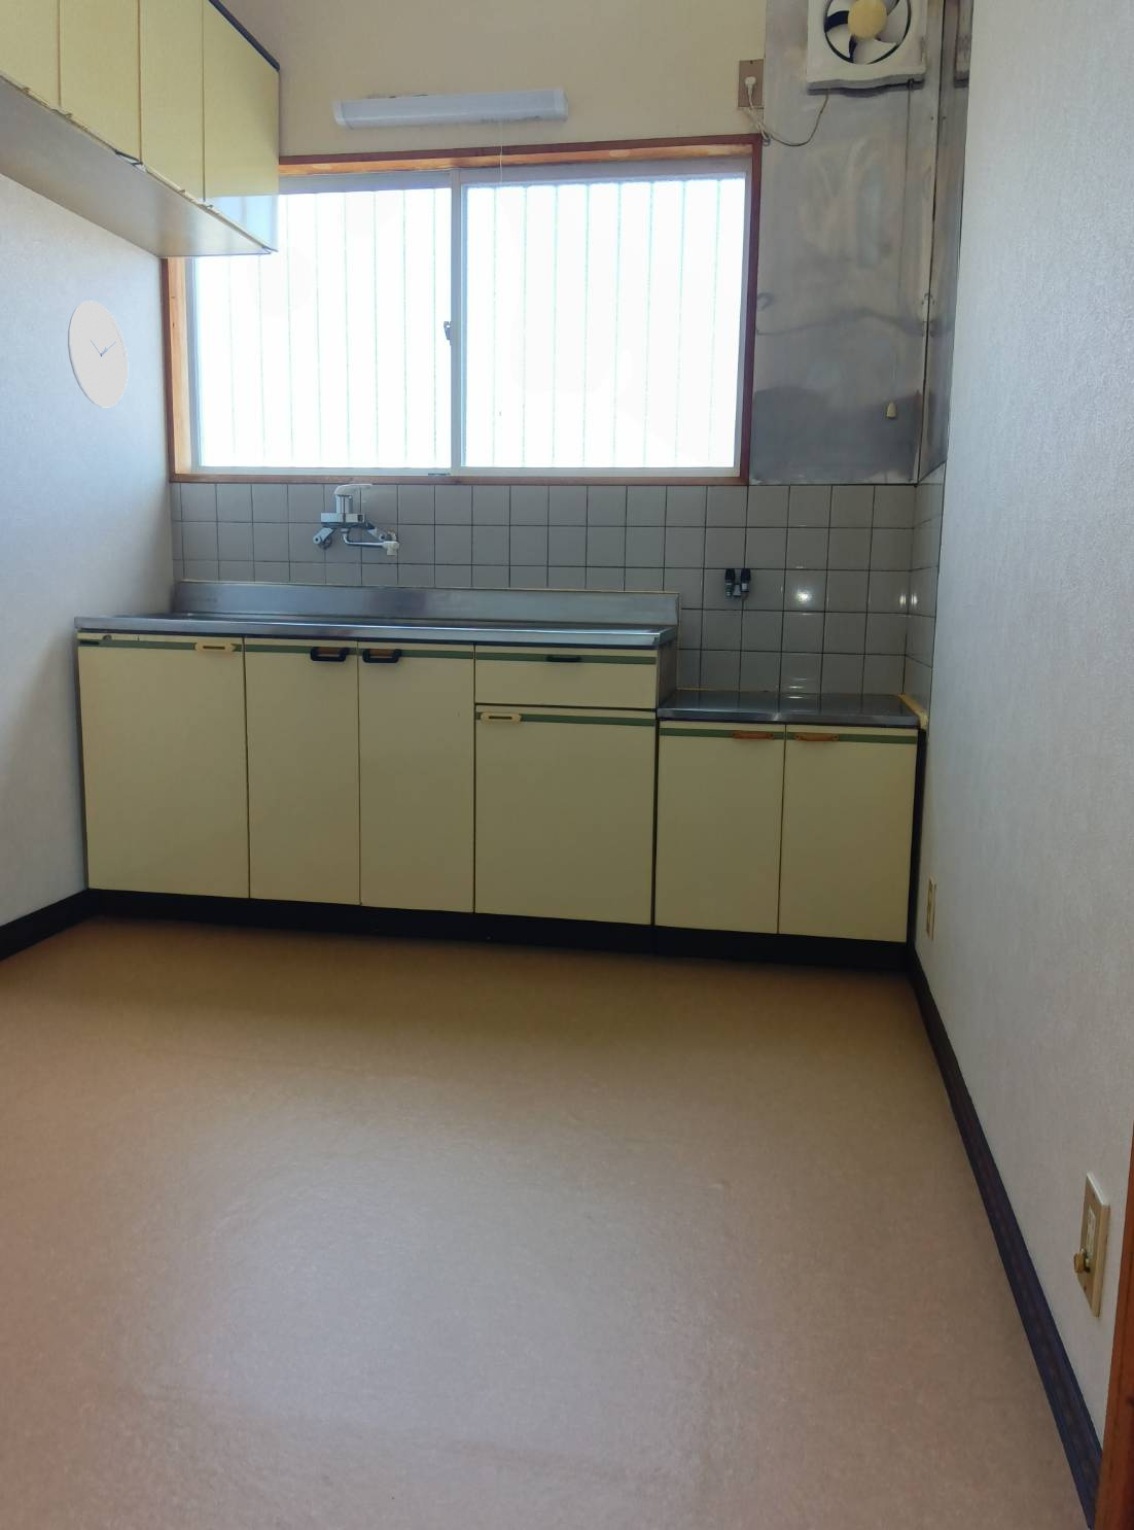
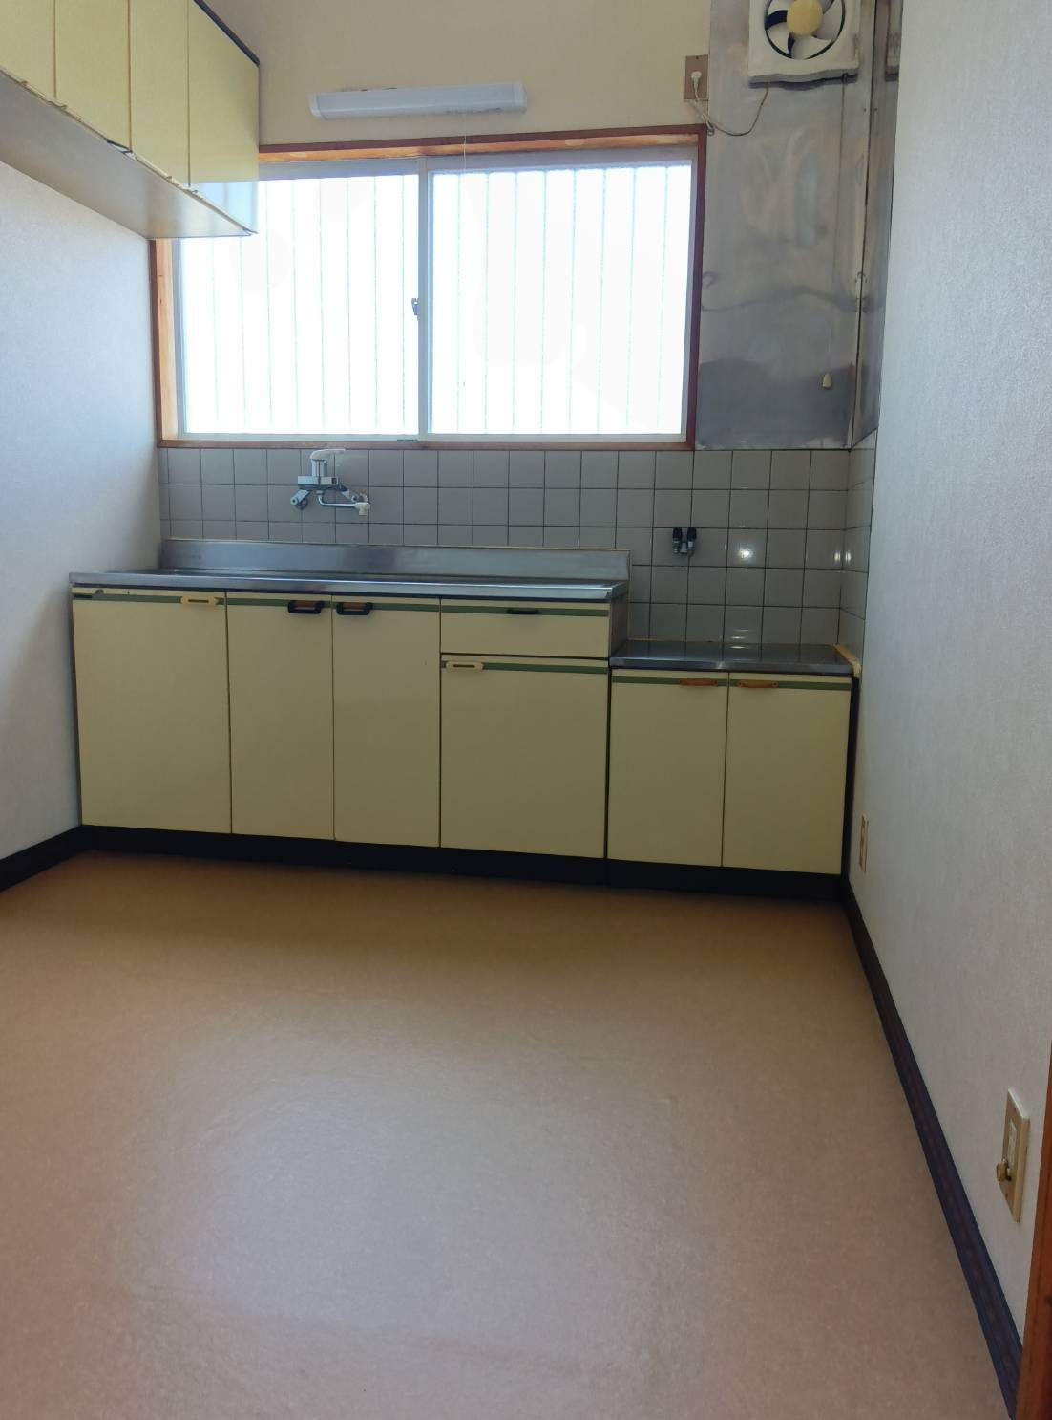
- wall clock (100, 354)
